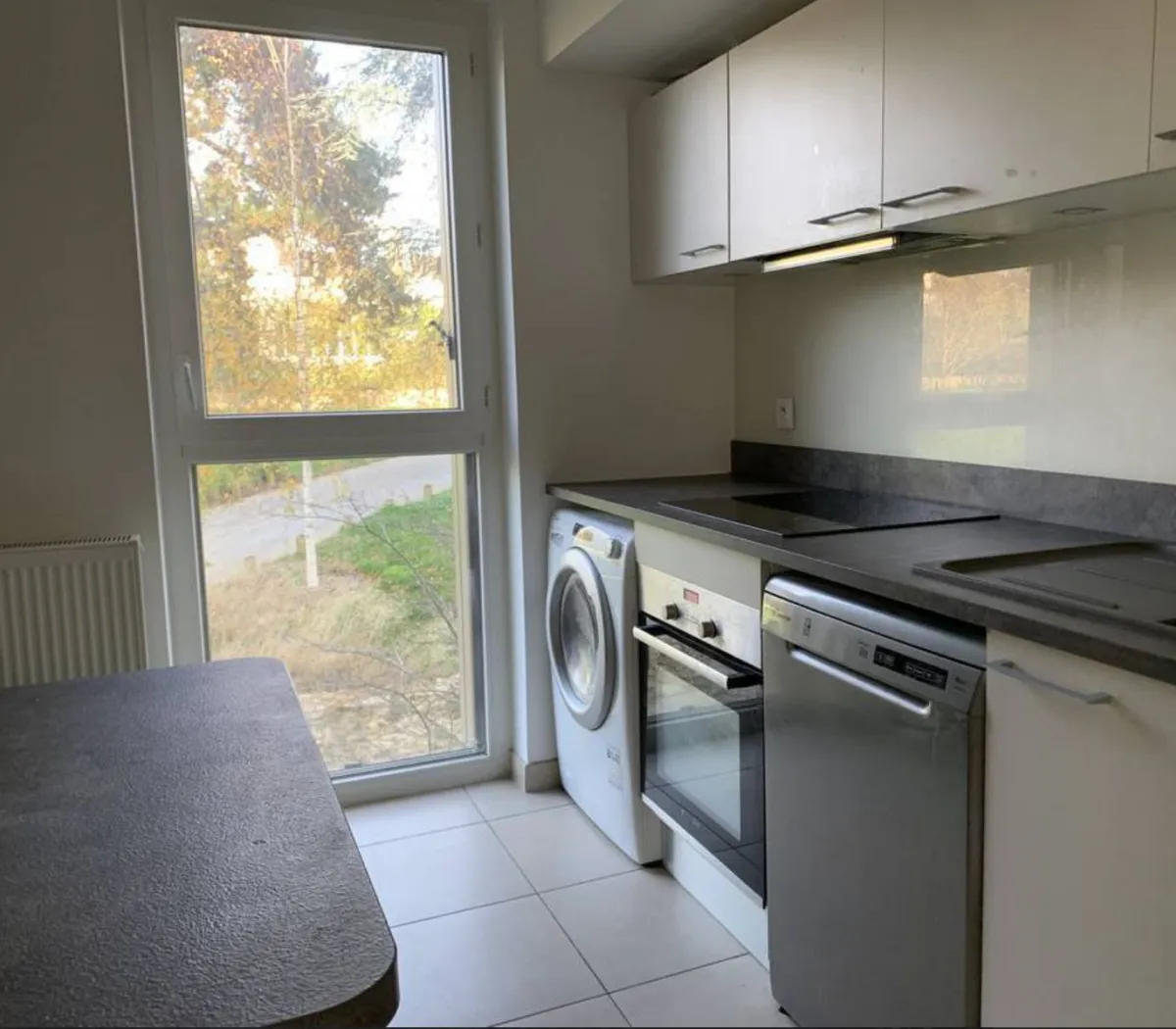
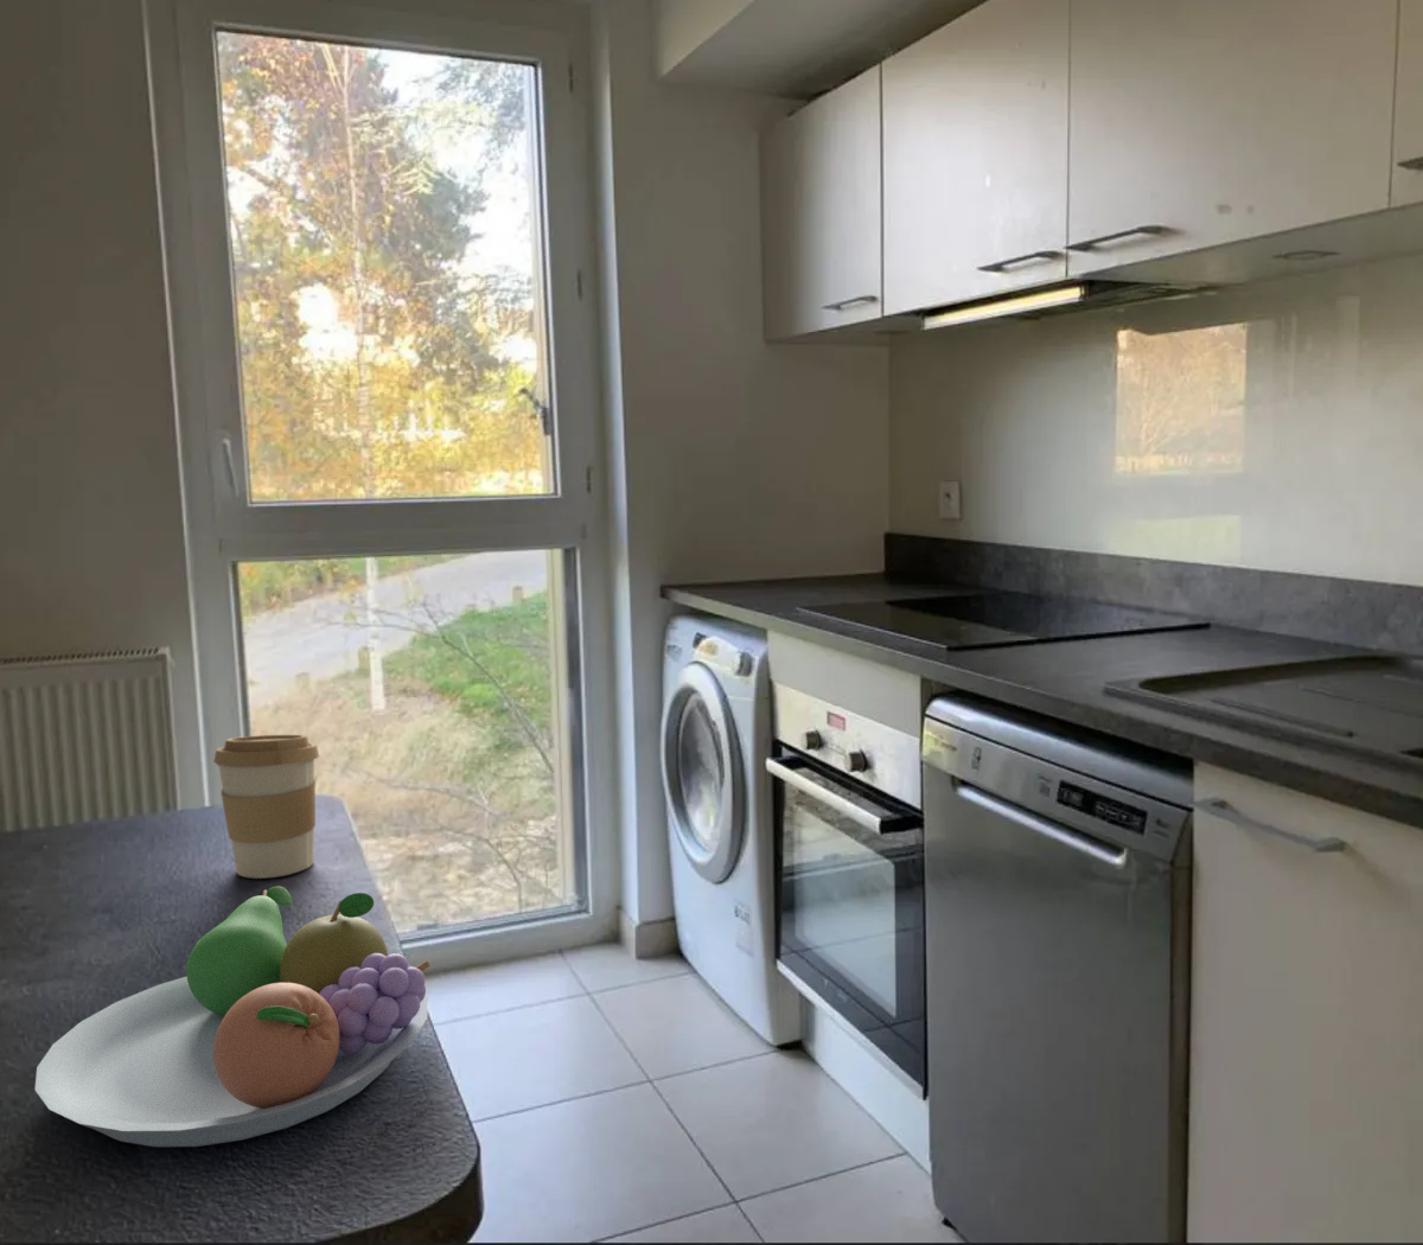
+ fruit bowl (248, 990)
+ coffee cup (270, 800)
